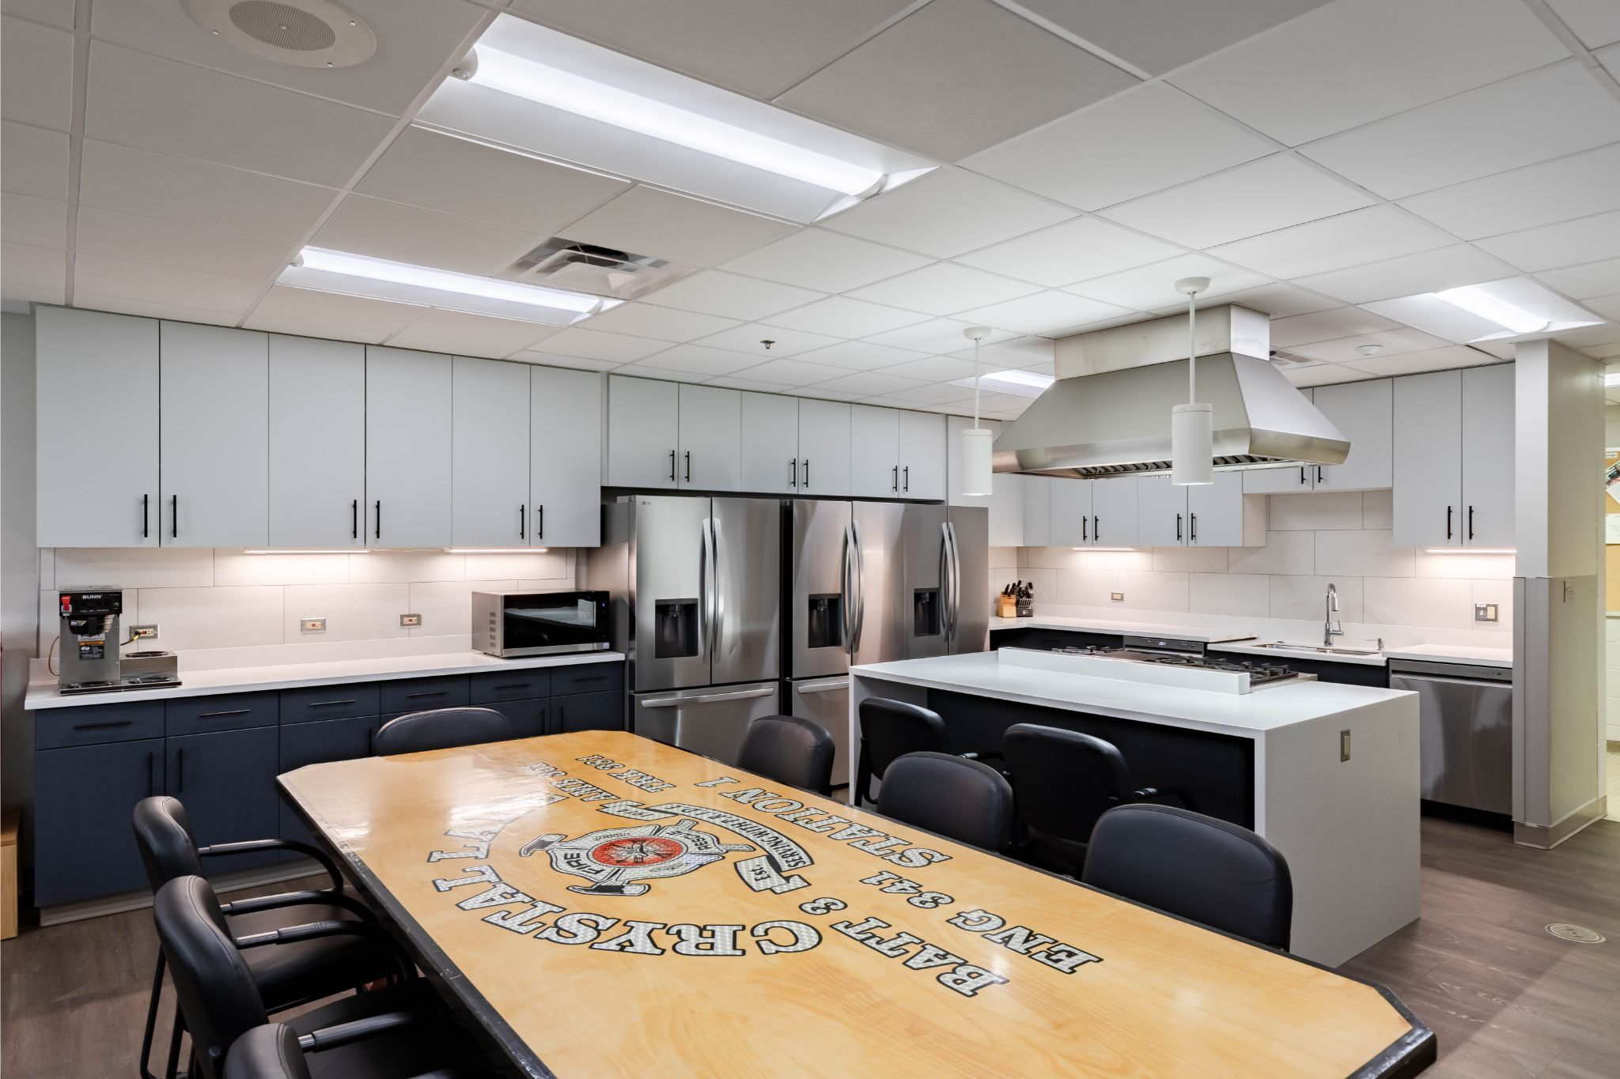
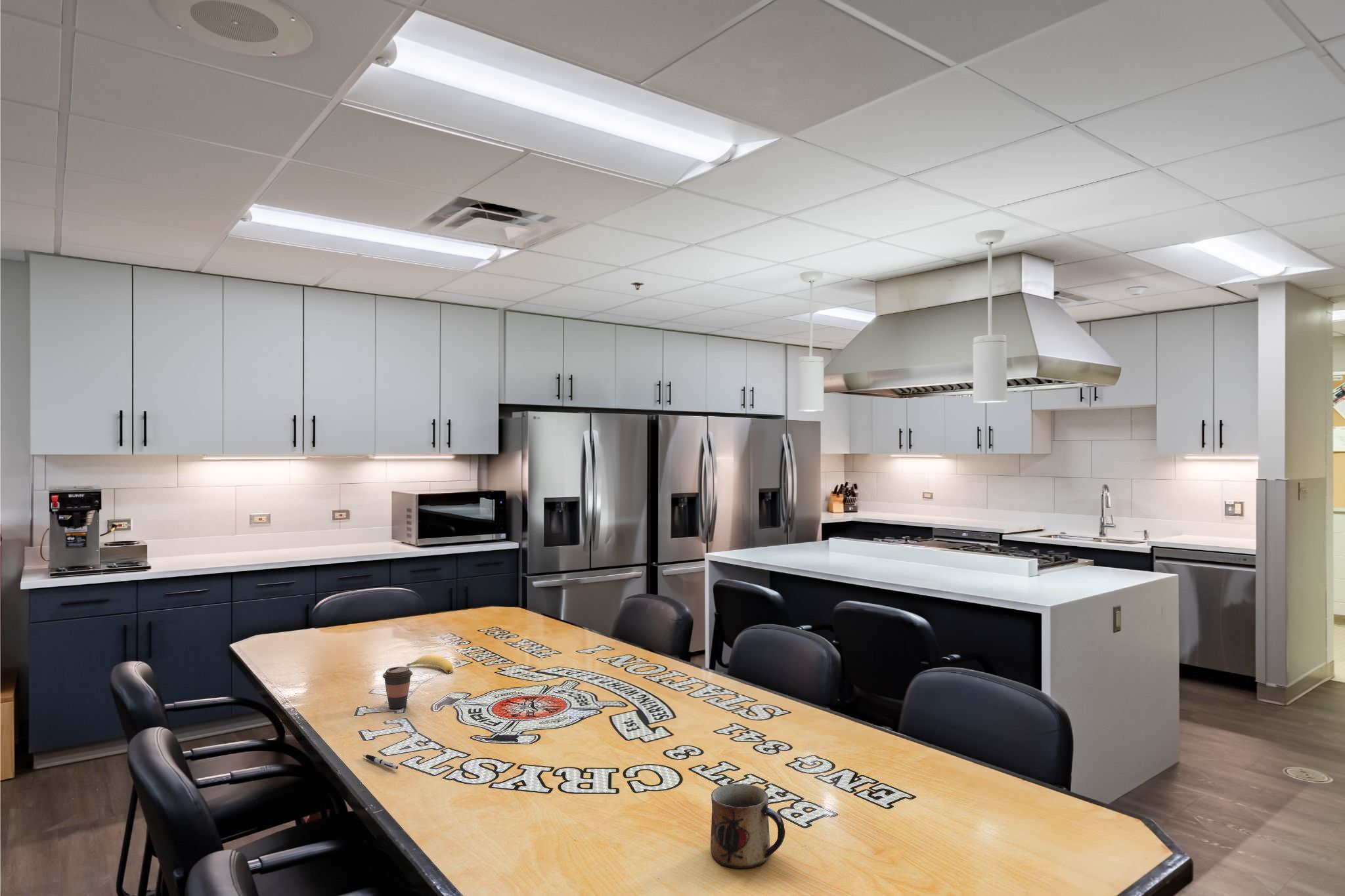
+ pen (379, 761)
+ mug (744, 824)
+ banana (433, 663)
+ coffee cup (397, 687)
